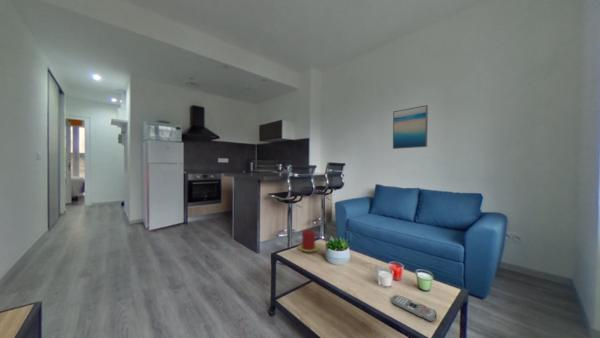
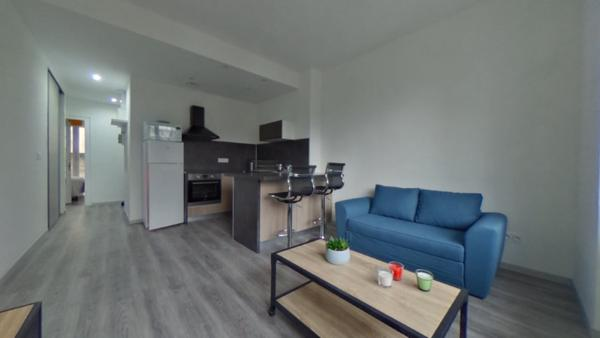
- candle (308, 240)
- remote control (412, 307)
- wall art (409, 128)
